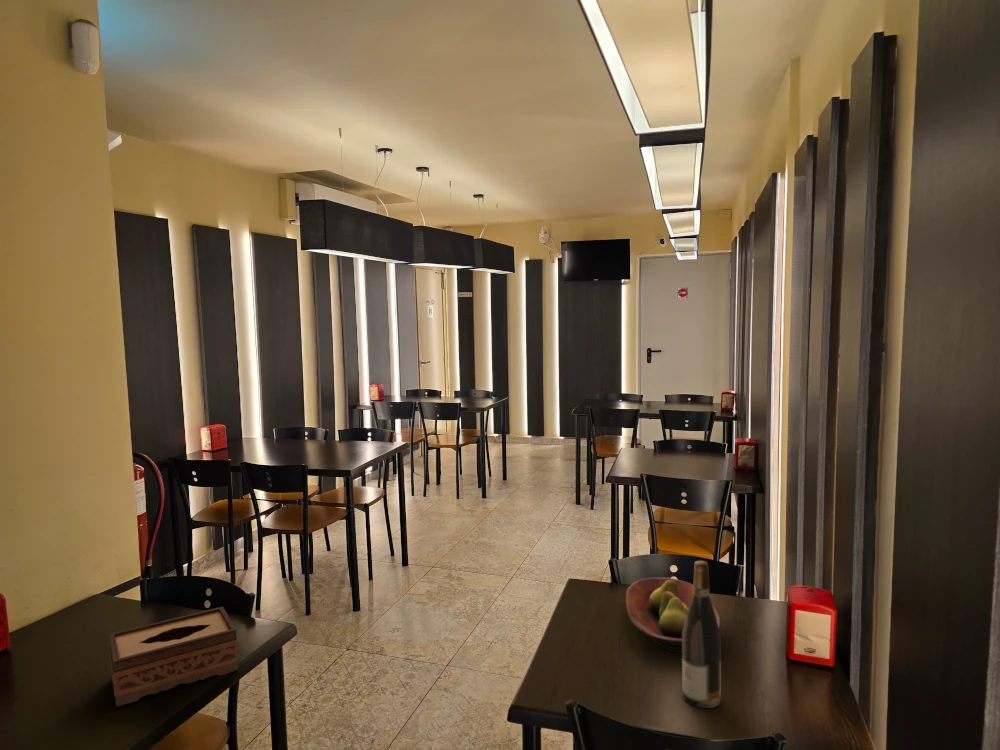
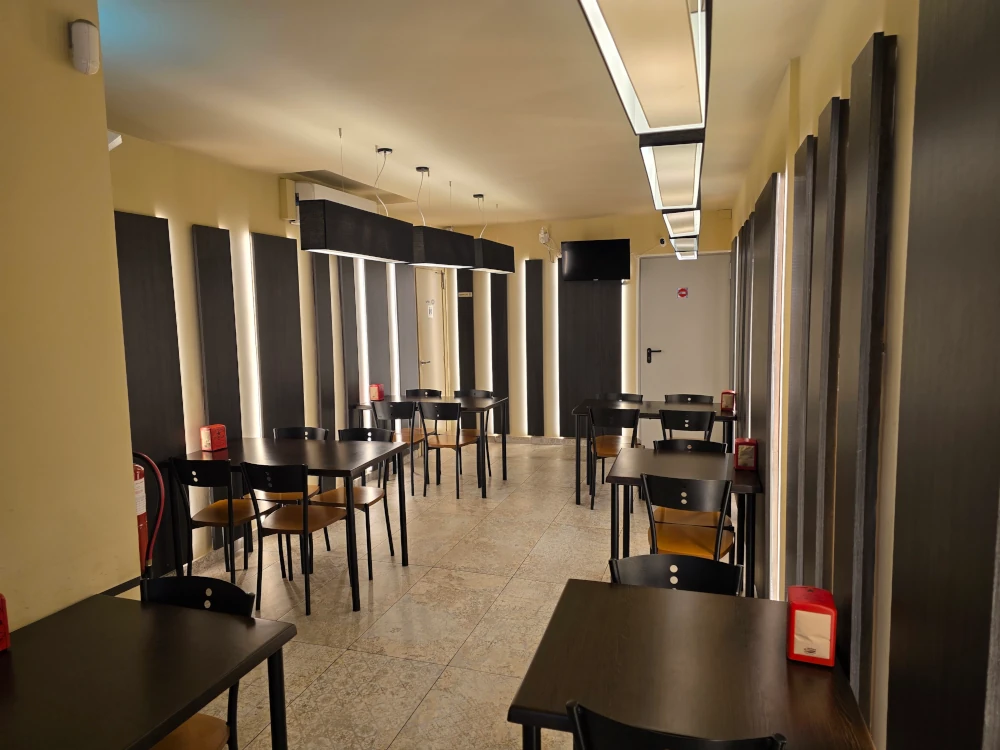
- tissue box (174, 652)
- wine bottle (701, 630)
- fruit bowl (670, 608)
